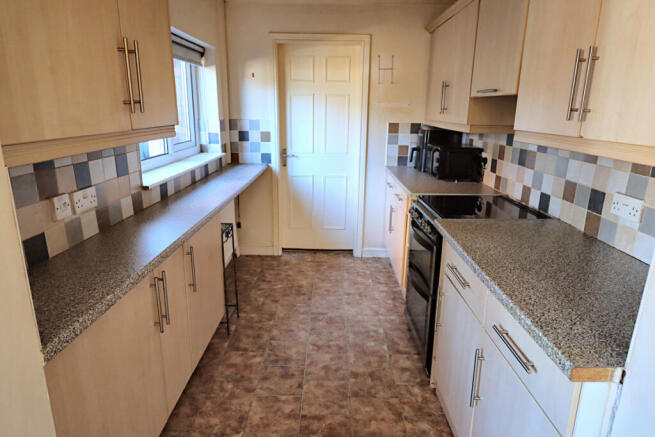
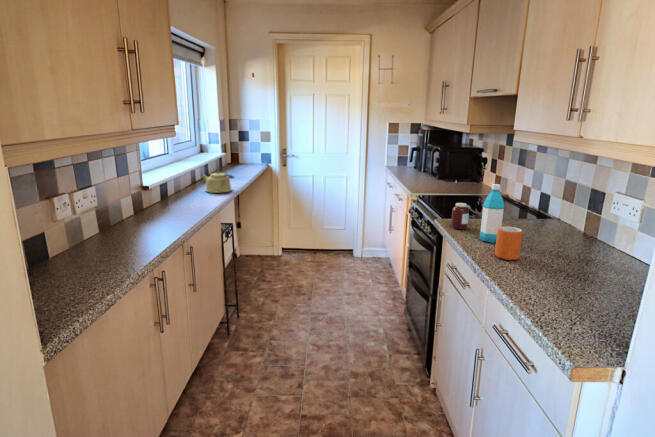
+ water bottle (492, 213)
+ kettle (215, 180)
+ jar (463, 215)
+ mug (507, 242)
